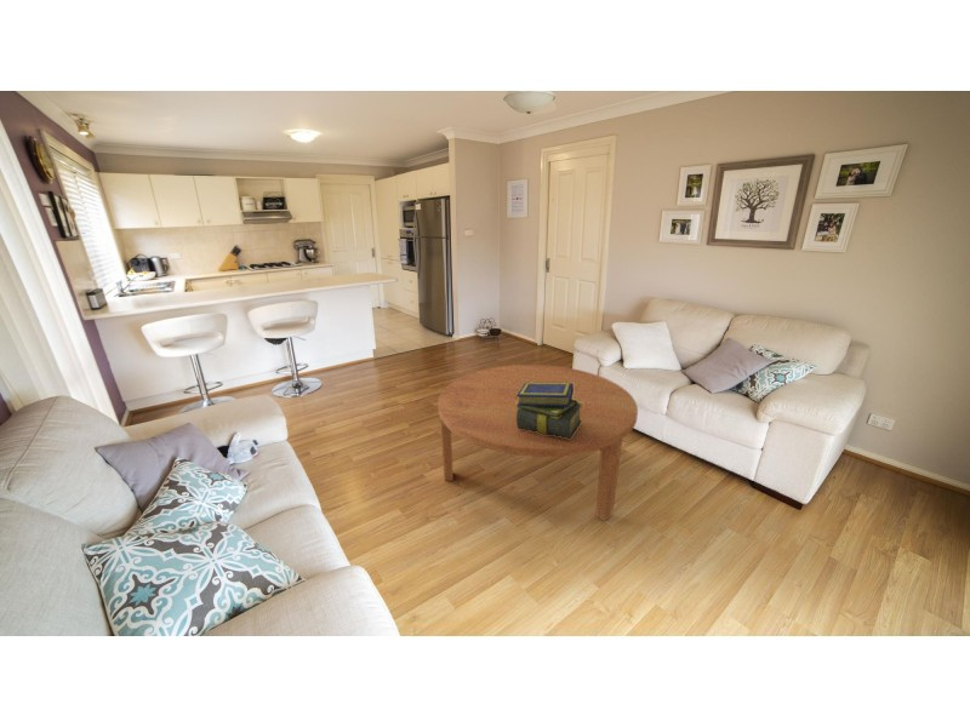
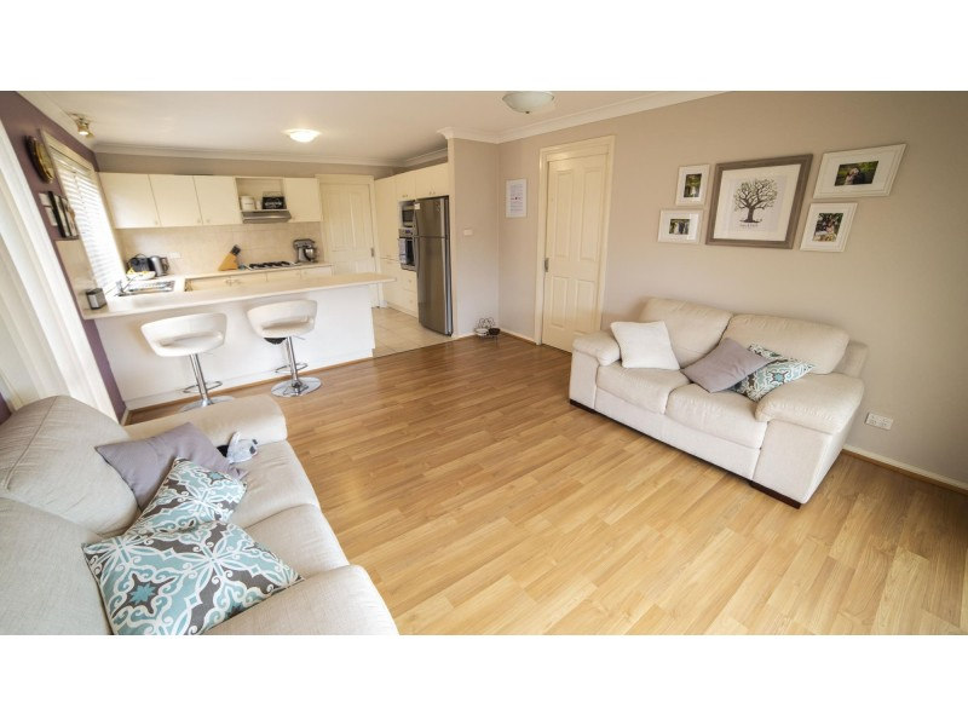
- coffee table (534, 434)
- stack of books (547, 406)
